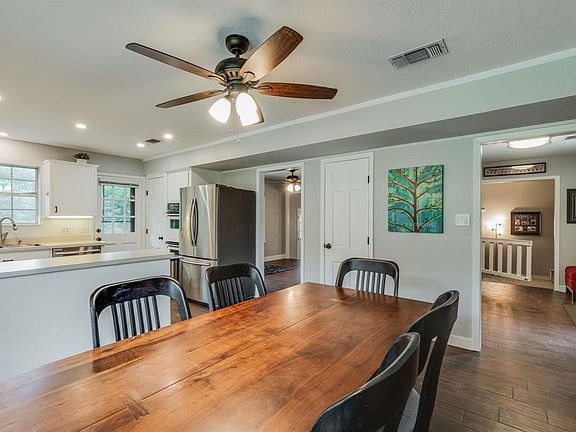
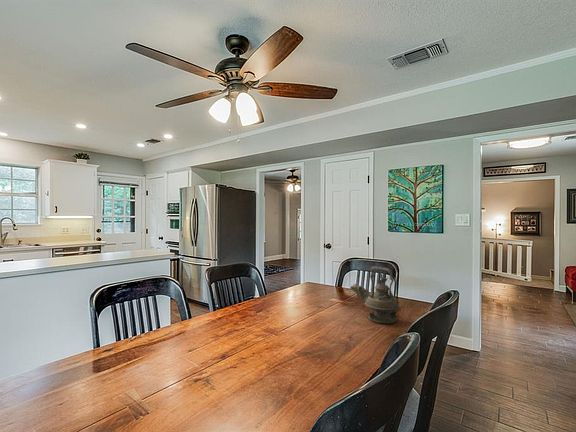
+ teapot (372, 291)
